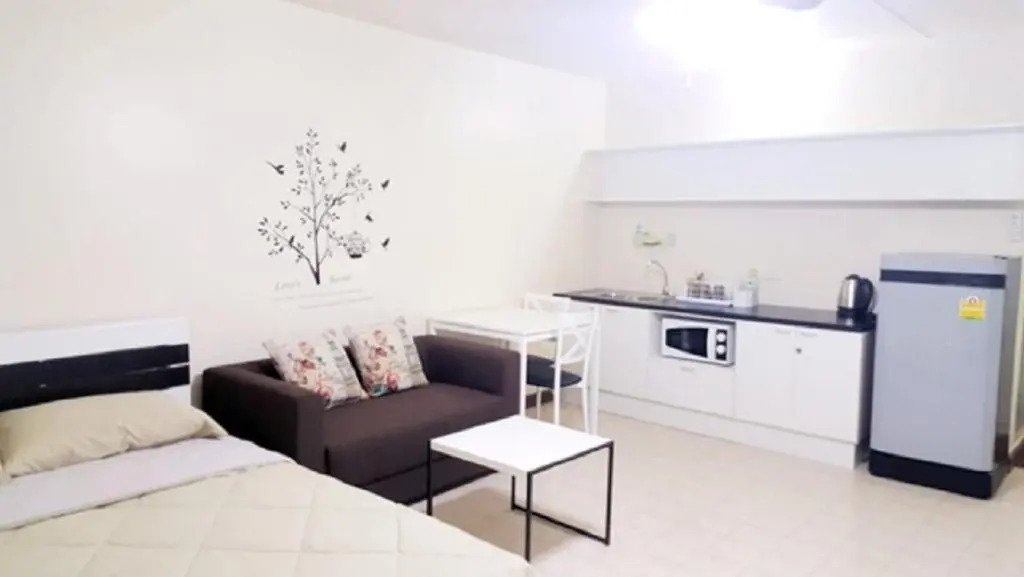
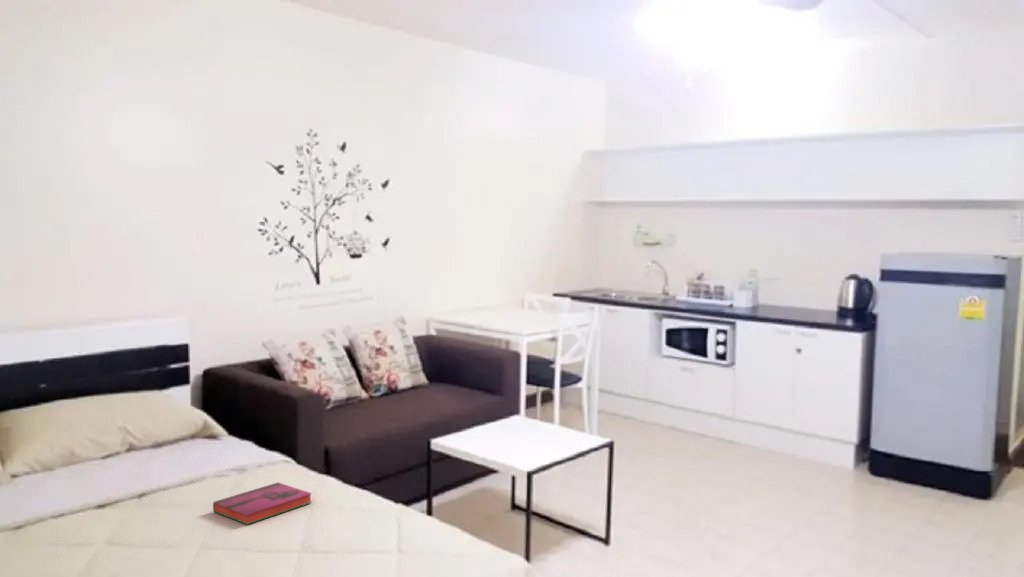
+ hardback book (263, 502)
